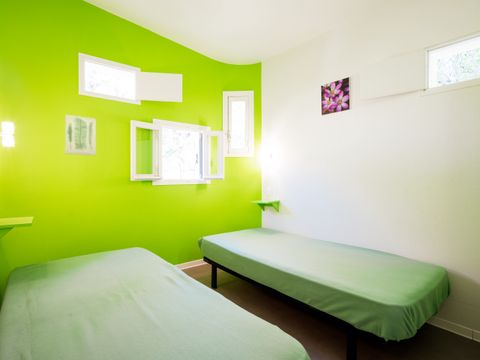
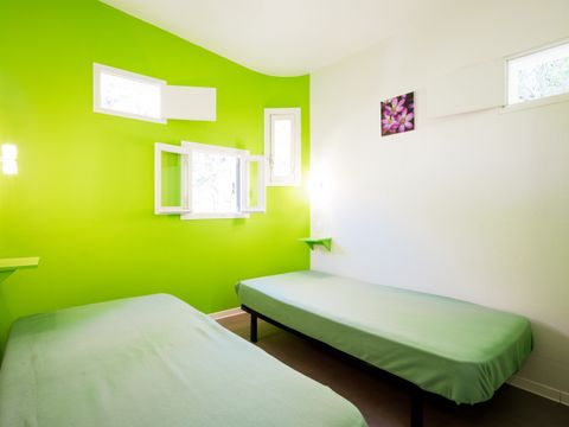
- wall art (81, 135)
